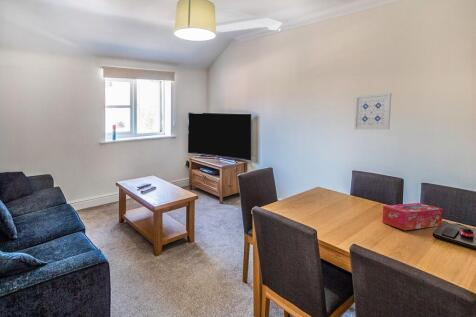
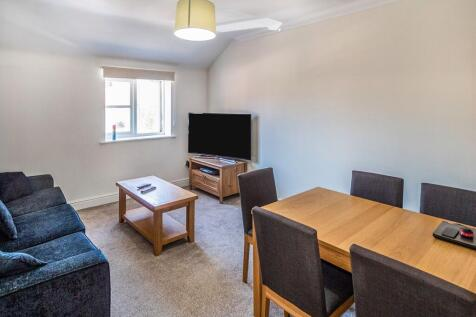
- wall art (371, 112)
- tissue box (412, 215)
